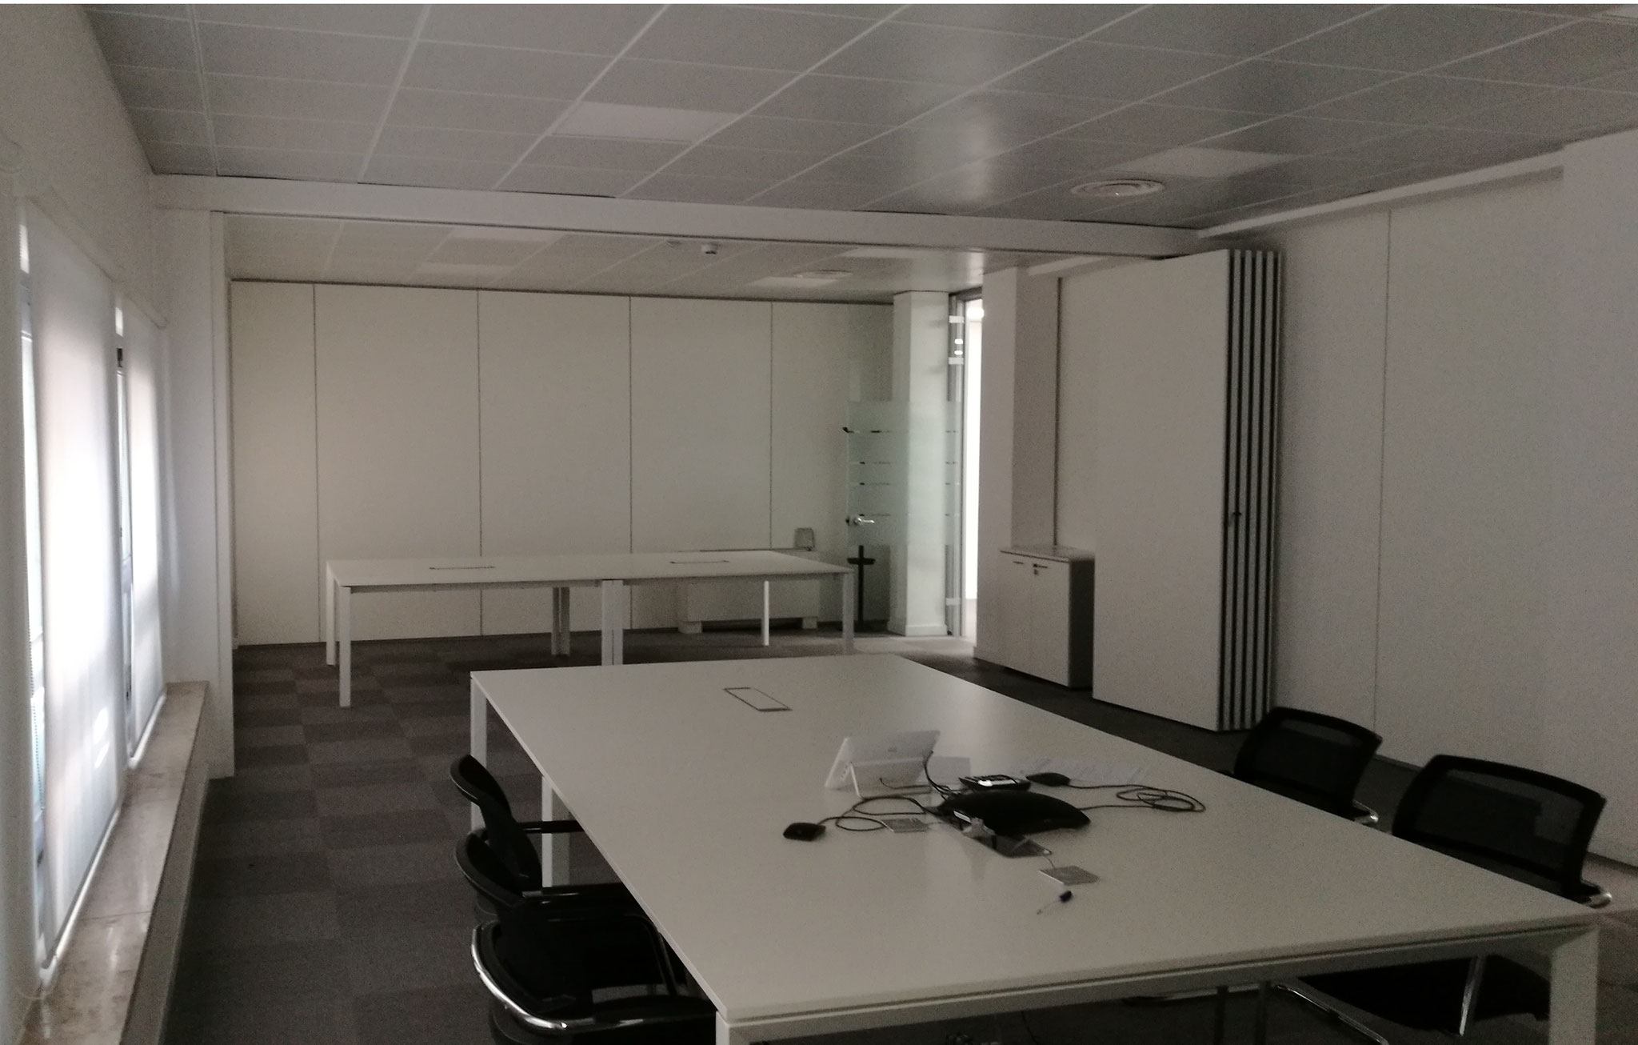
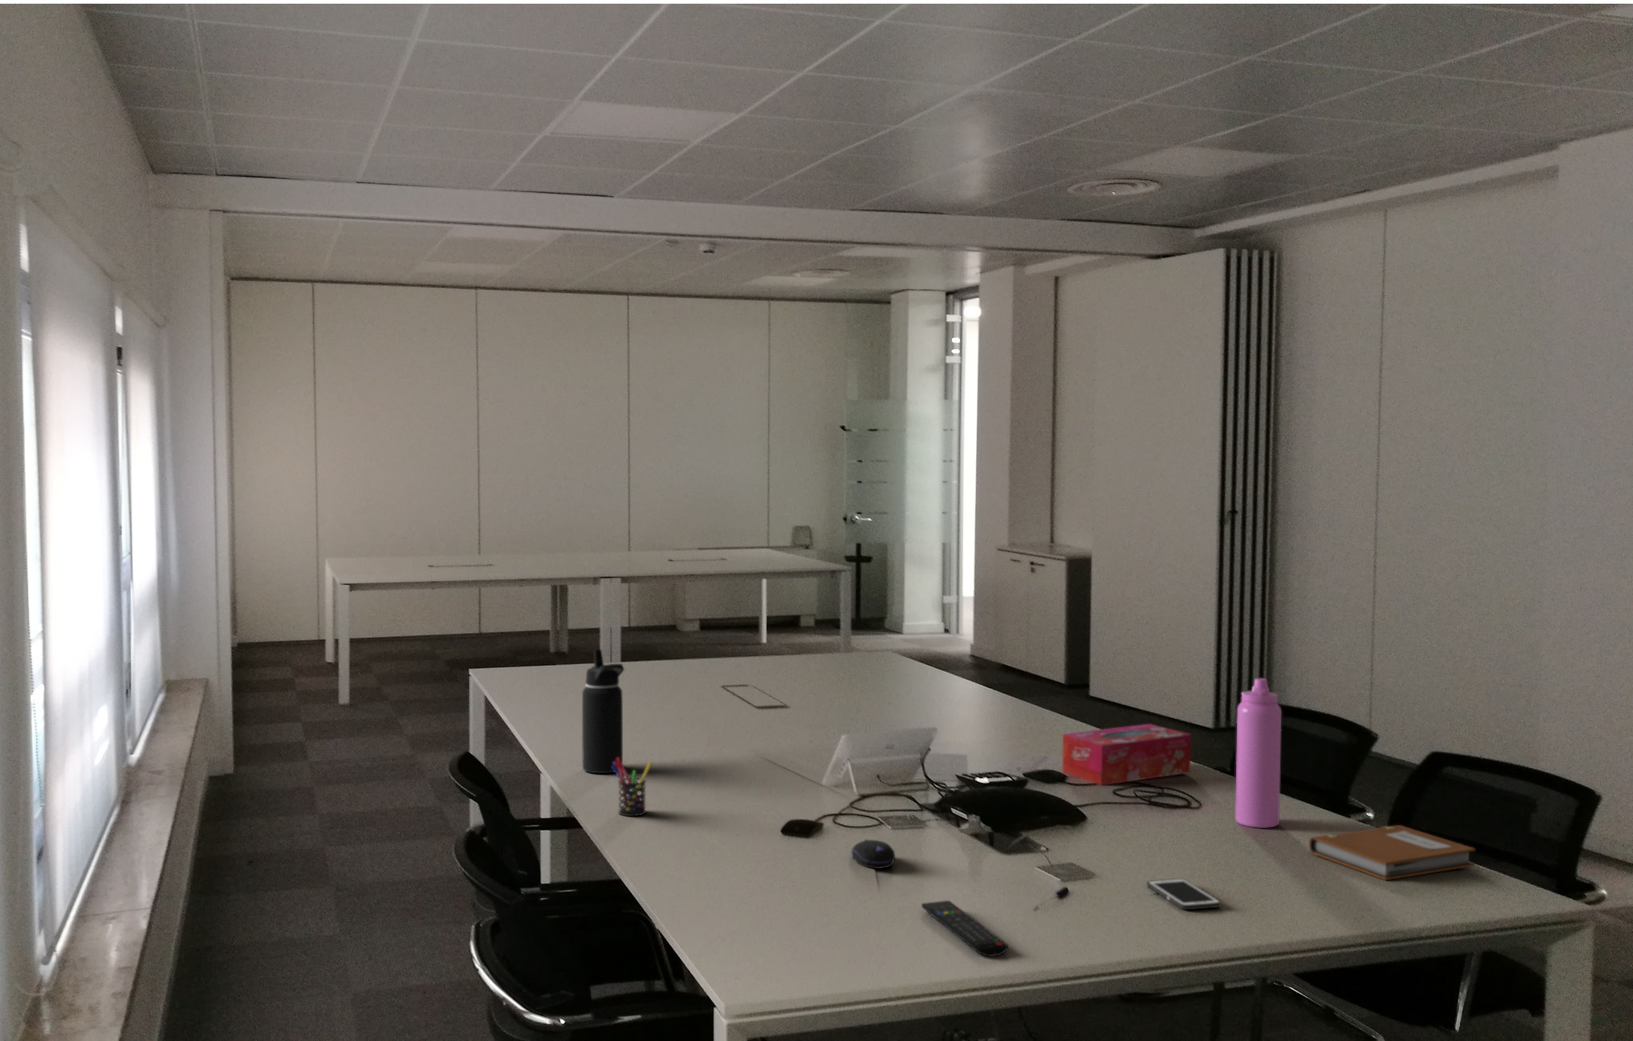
+ pen holder (631, 785)
+ water bottle (1258, 752)
+ water bottle (605, 711)
+ cell phone (1182, 893)
+ computer mouse (872, 851)
+ tissue box (1126, 753)
+ notebook (1393, 849)
+ remote control (963, 927)
